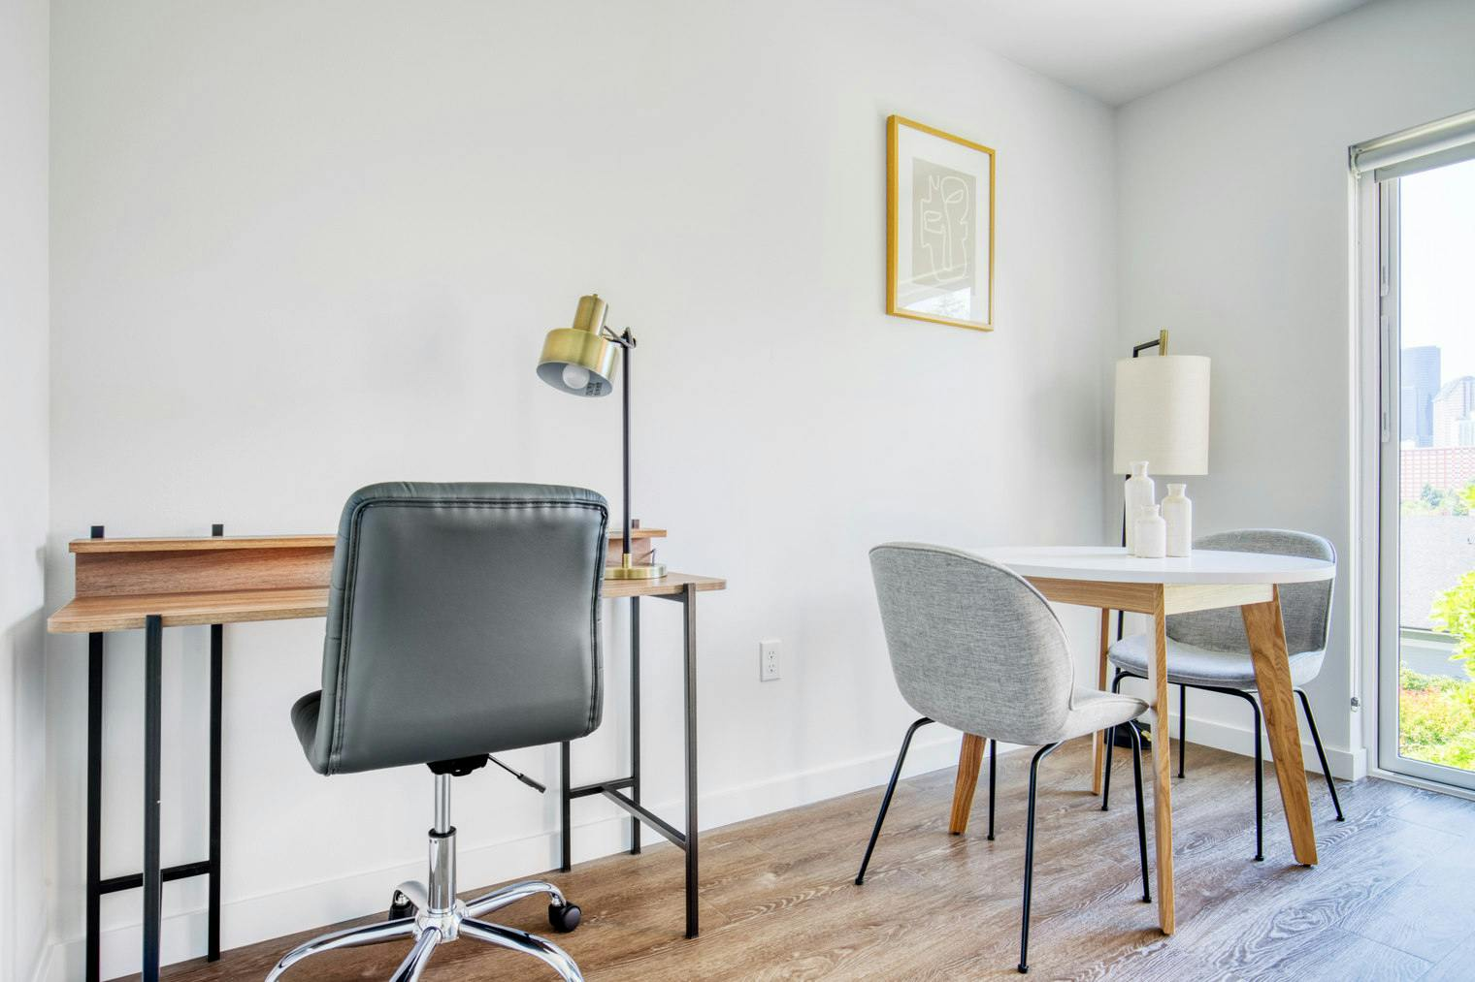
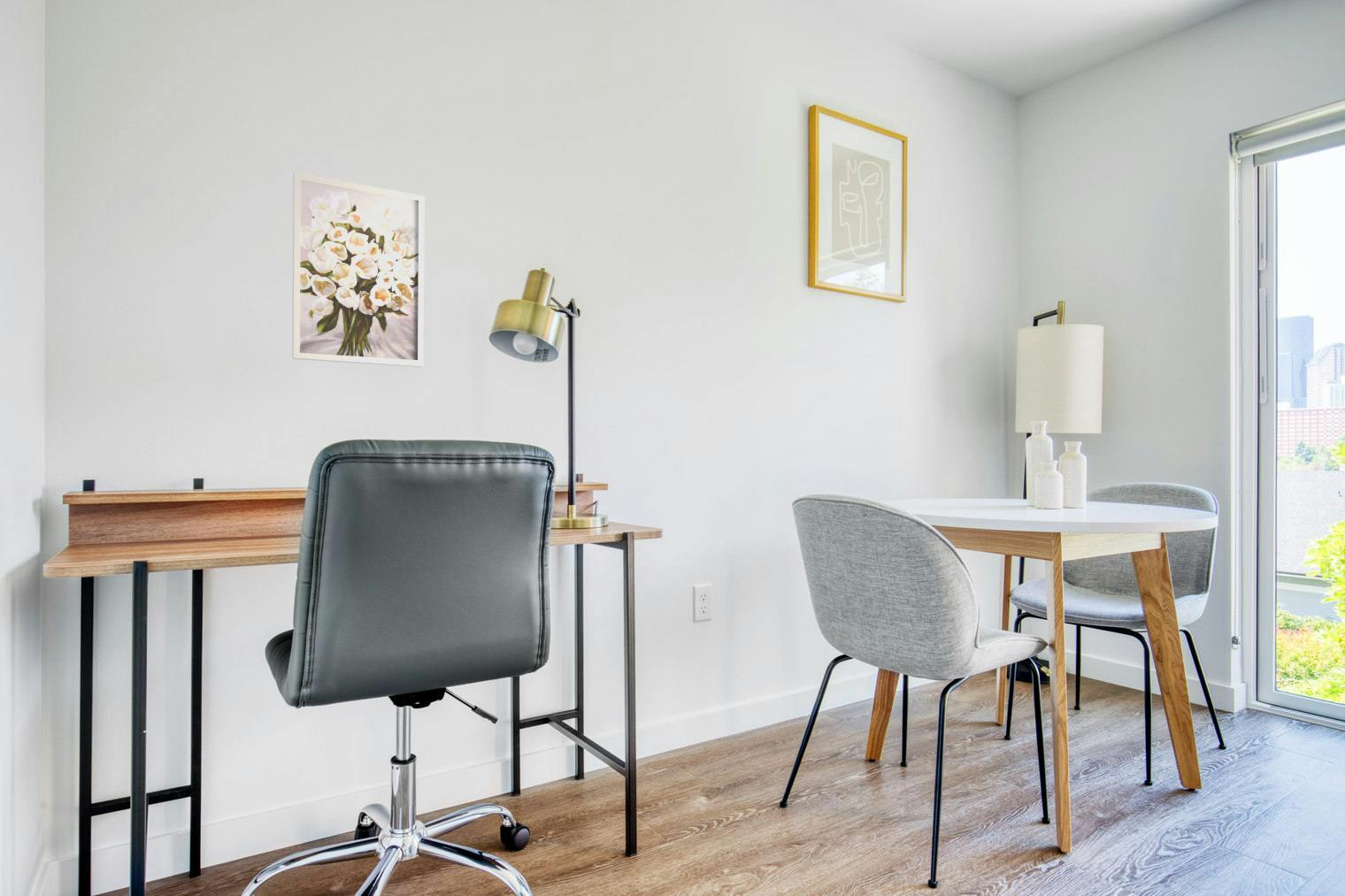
+ wall art (360, 274)
